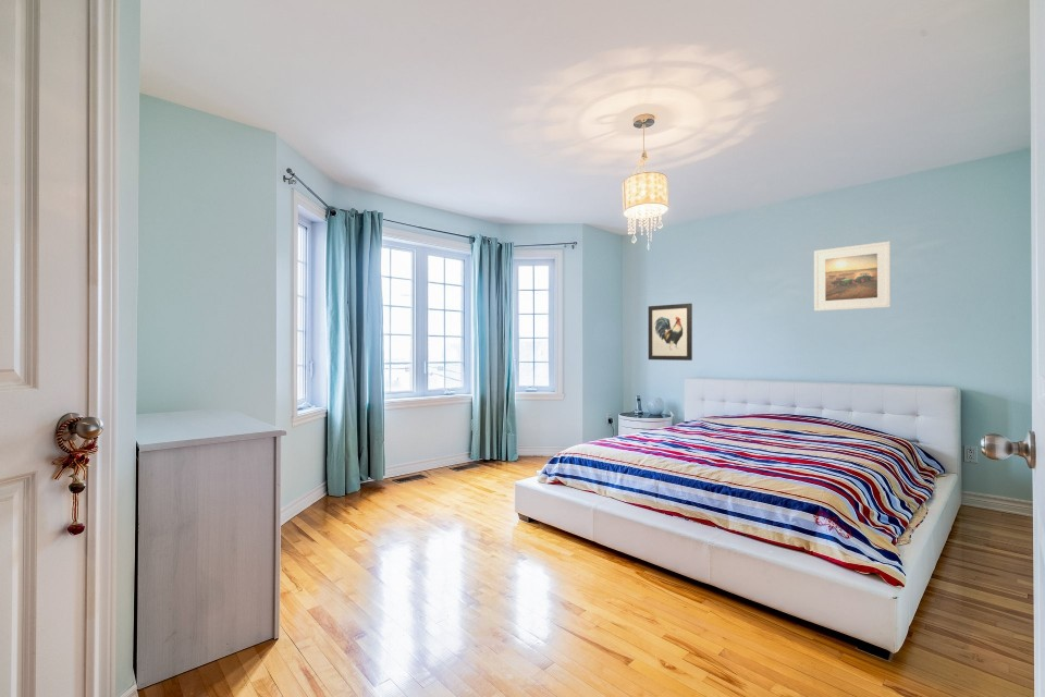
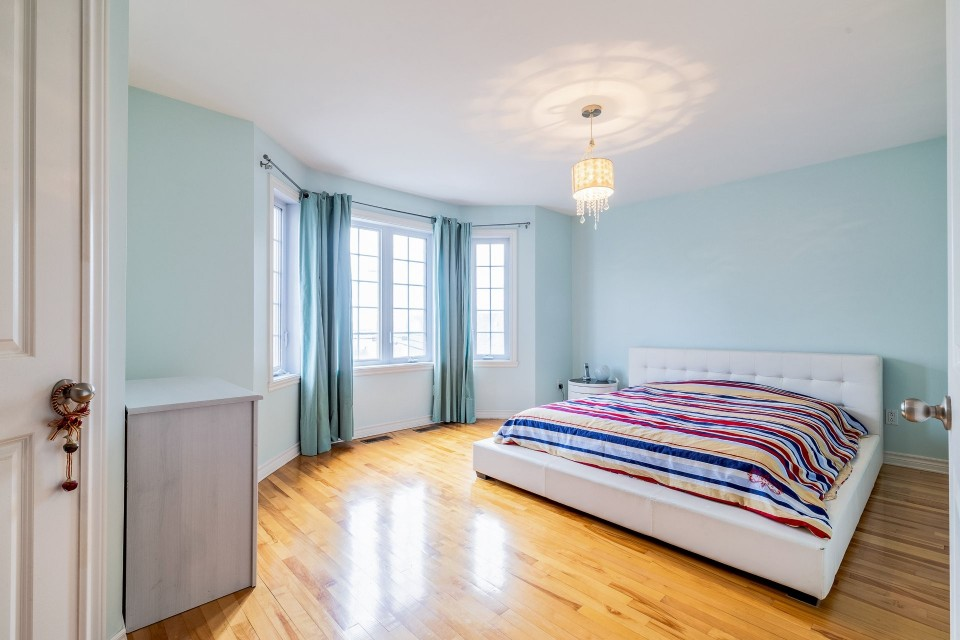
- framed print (850, 278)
- wall art (669, 332)
